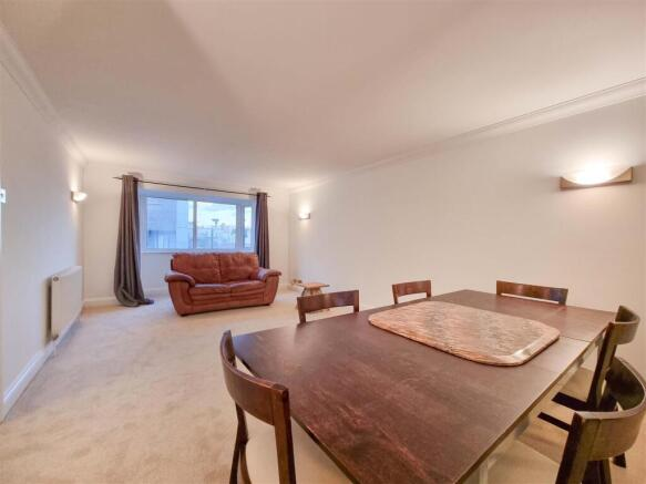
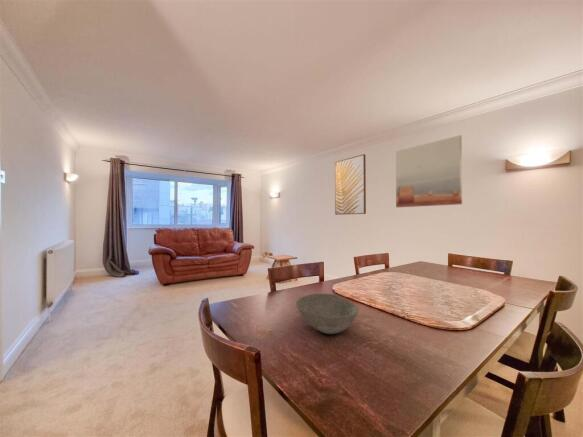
+ wall art (425, 175)
+ bowl (327, 316)
+ wall art (349, 186)
